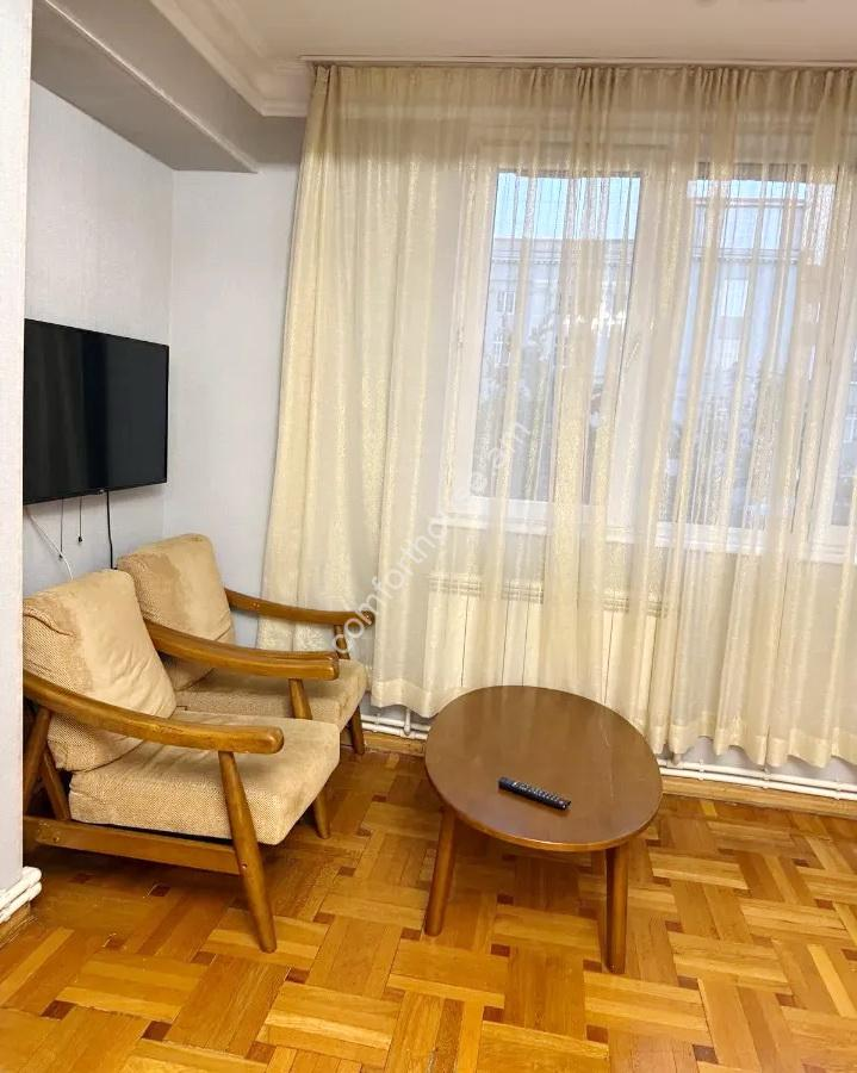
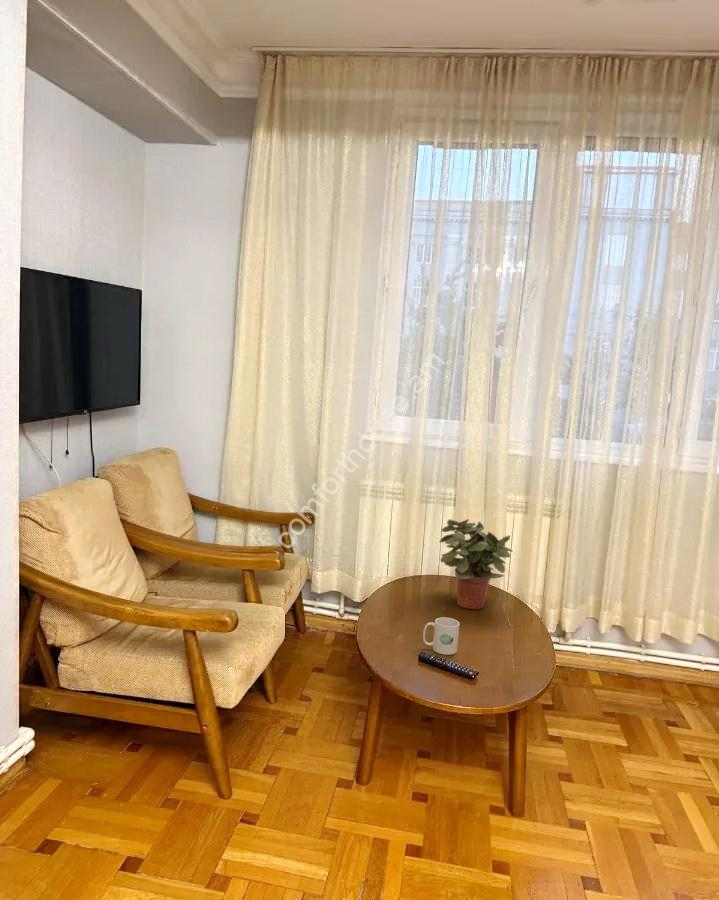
+ mug (440, 635)
+ potted plant (474, 563)
